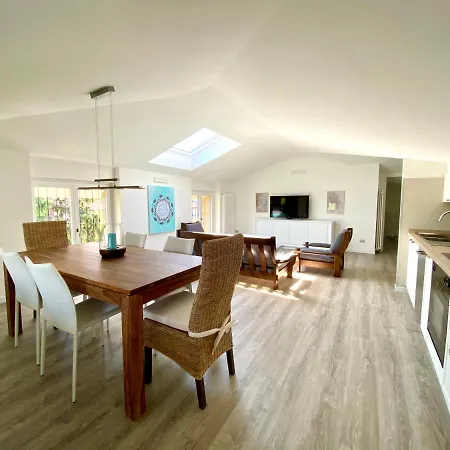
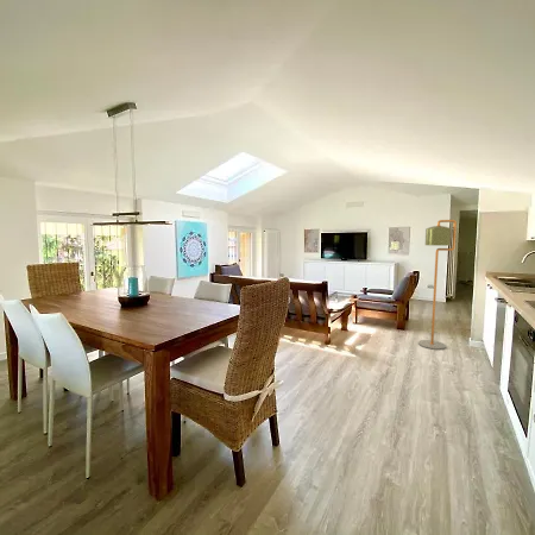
+ floor lamp (435, 283)
